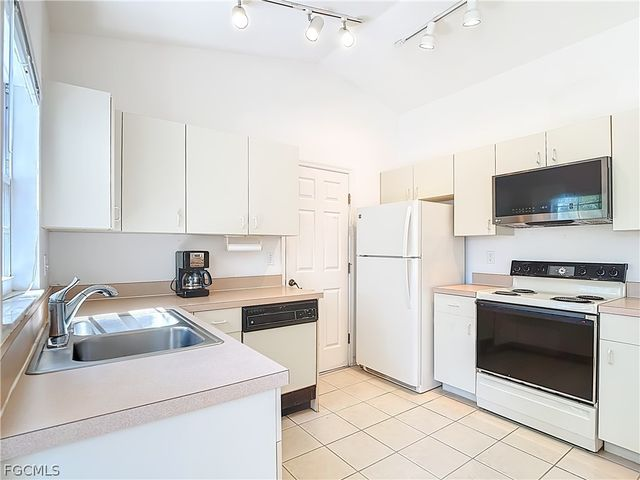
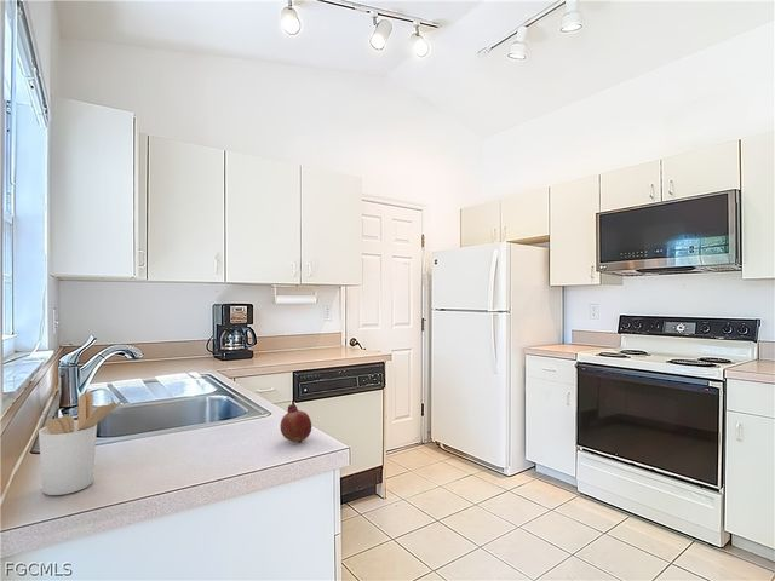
+ utensil holder (81, 441)
+ fruit (295, 422)
